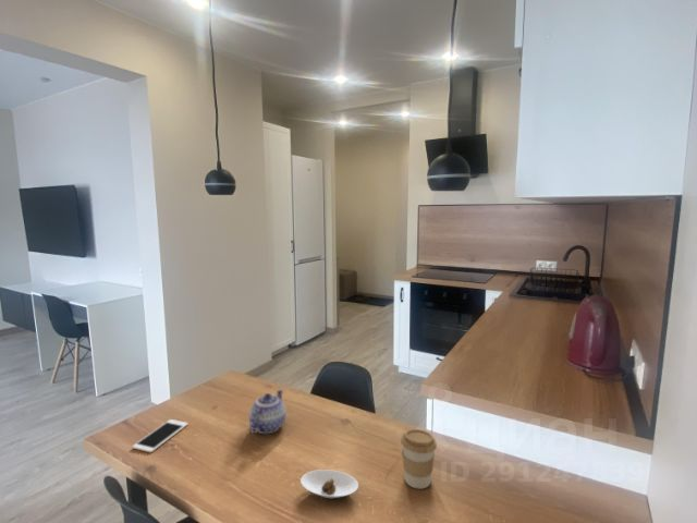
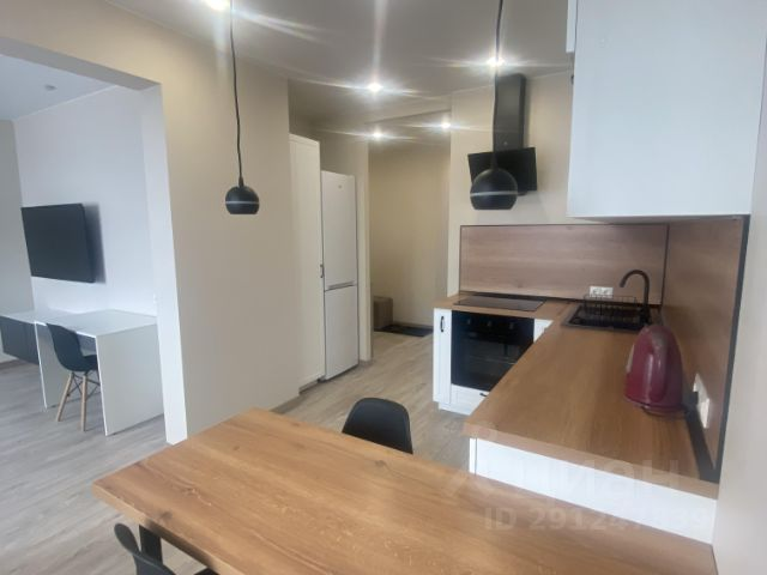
- saucer (329, 486)
- teapot (267, 410)
- coffee cup (417, 457)
- cell phone (161, 435)
